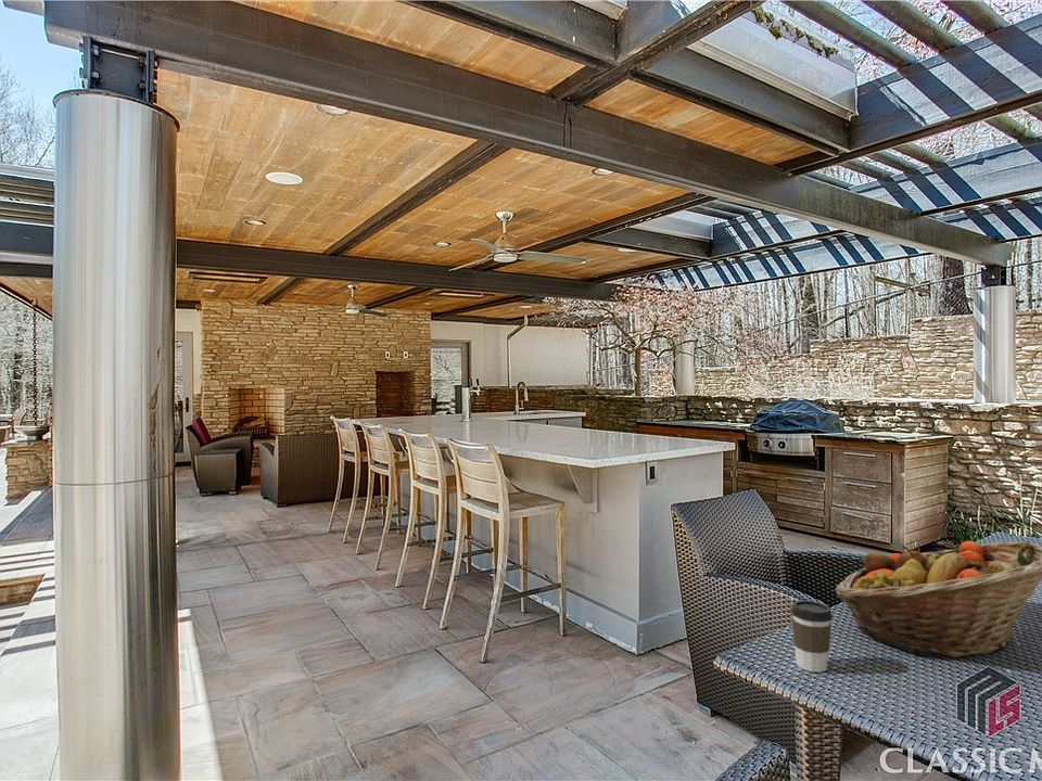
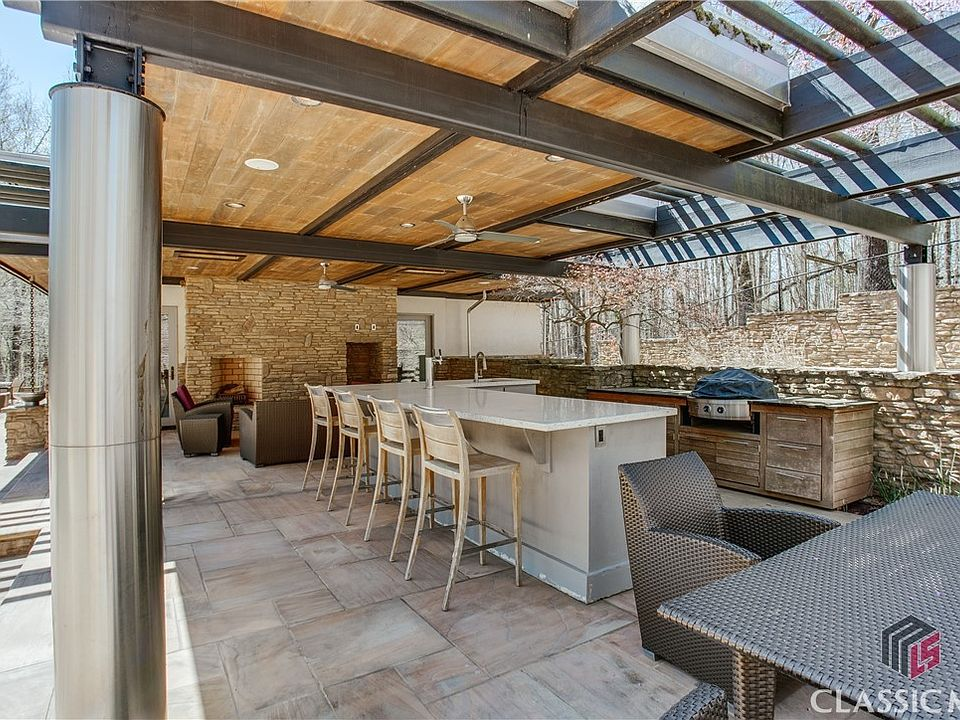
- coffee cup (811, 636)
- fruit basket (939, 586)
